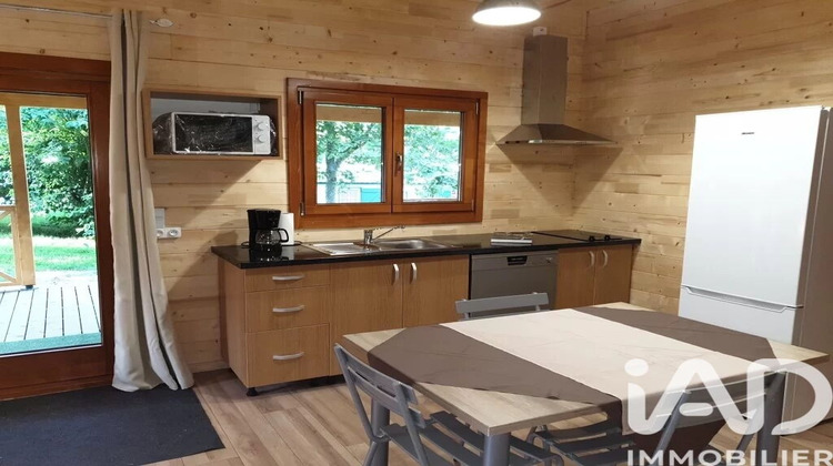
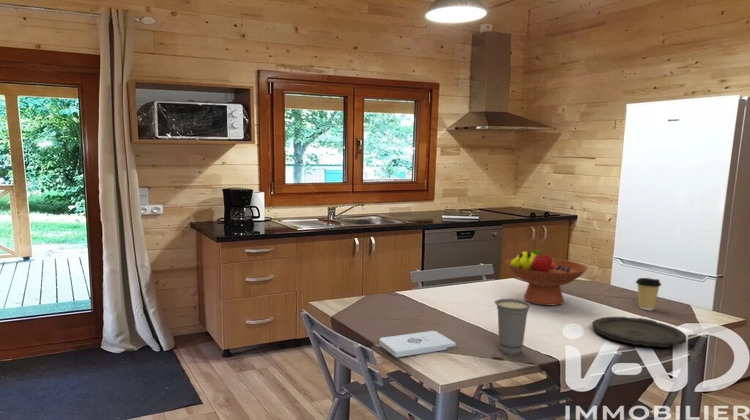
+ plate (637, 331)
+ coffee cup (647, 293)
+ cup (511, 327)
+ notepad (416, 343)
+ fruit bowl (544, 275)
